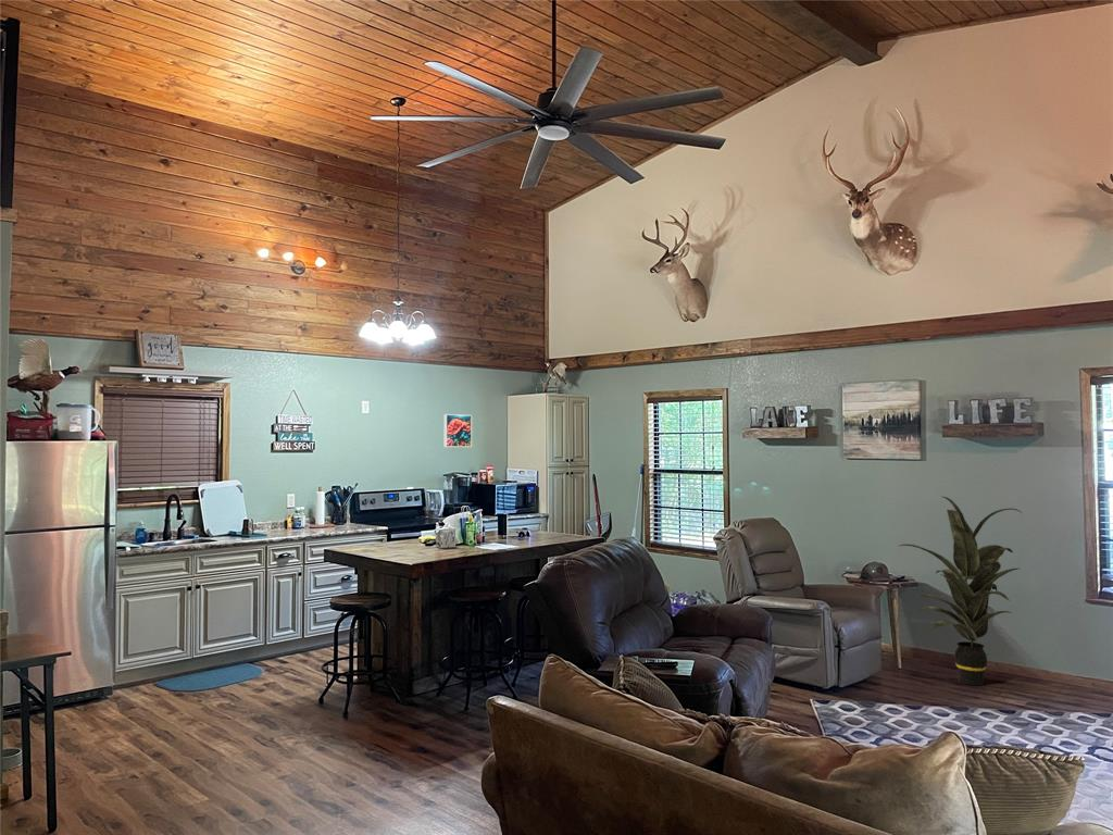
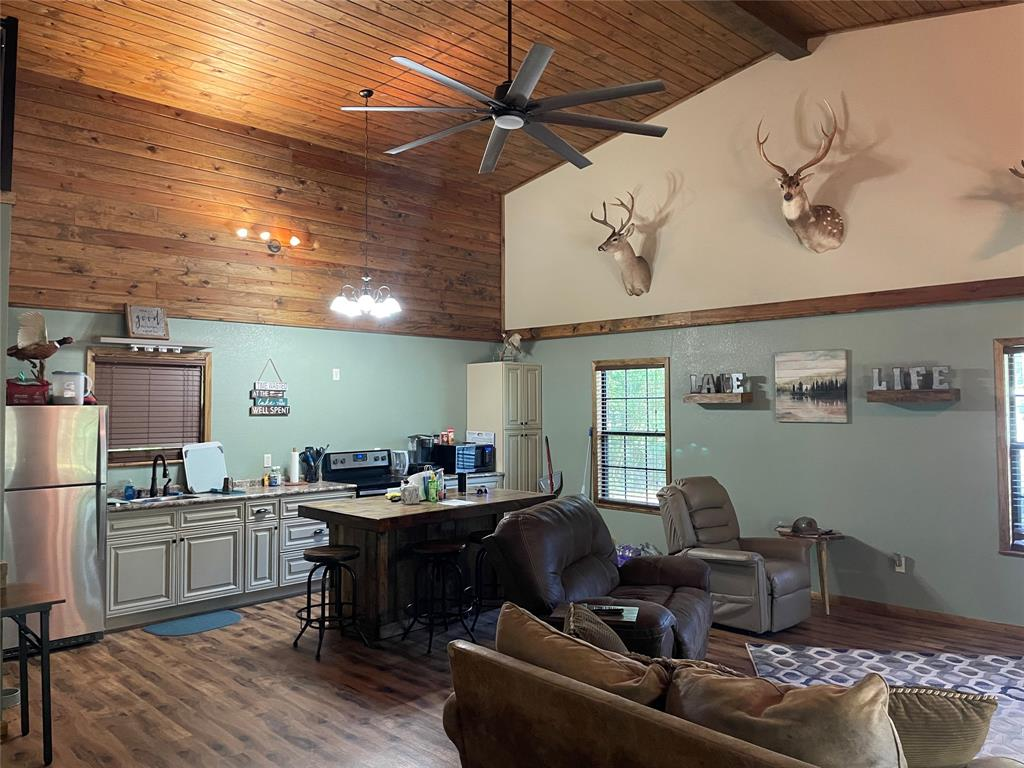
- indoor plant (964, 588)
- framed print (458, 431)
